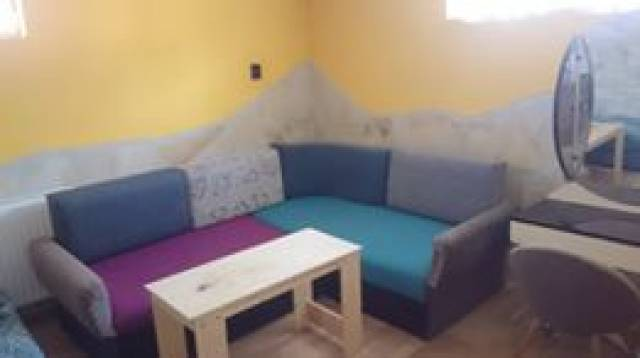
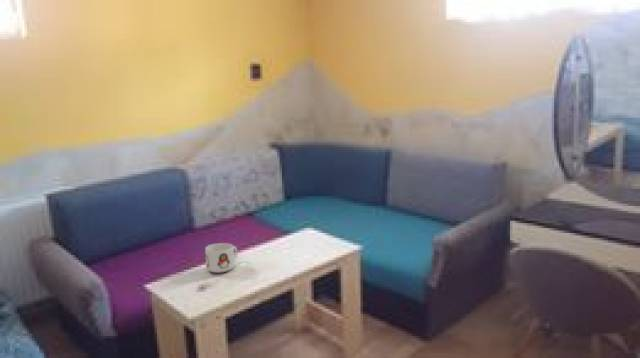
+ mug (223, 256)
